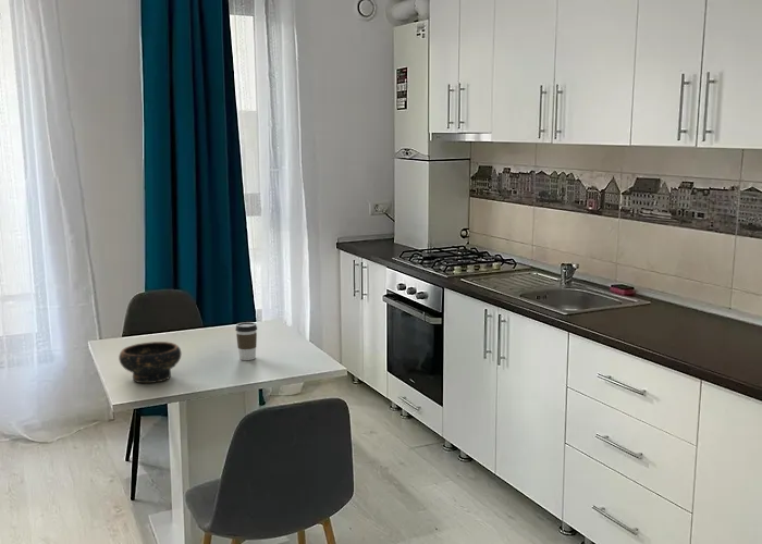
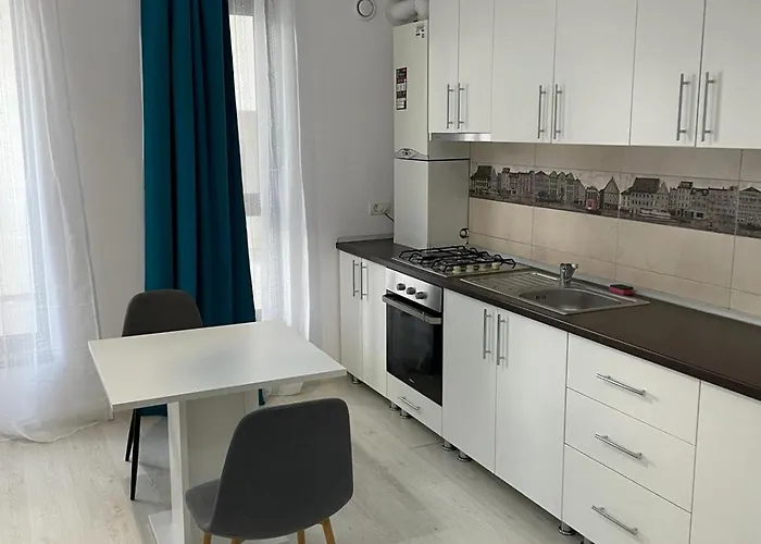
- bowl (150, 362)
- coffee cup (246, 341)
